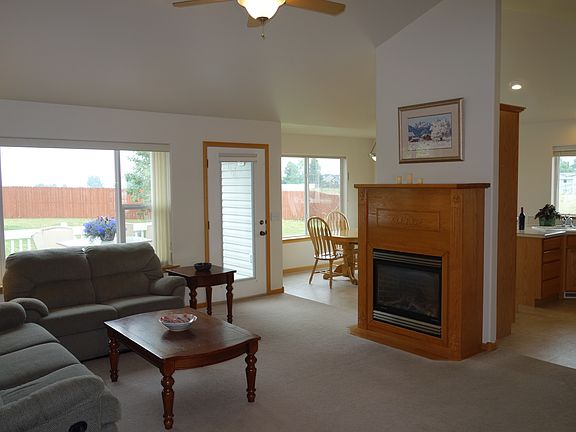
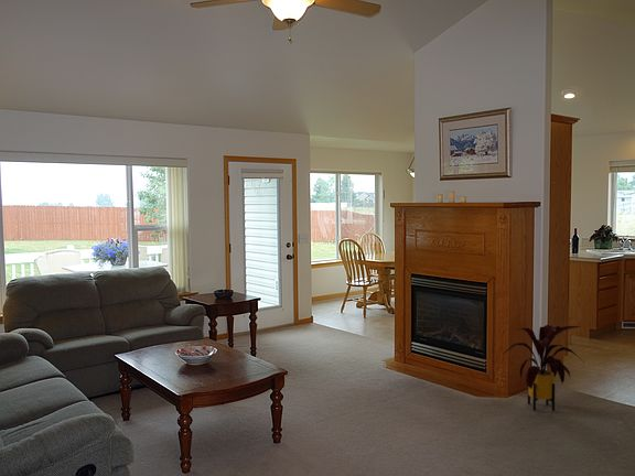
+ house plant (541, 365)
